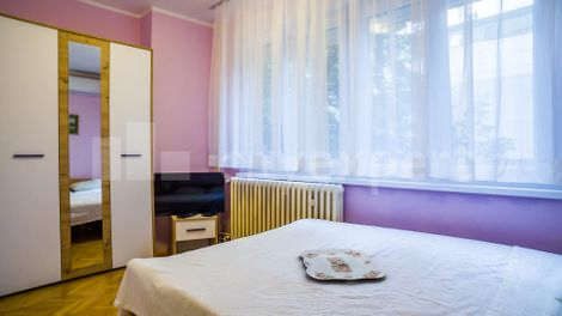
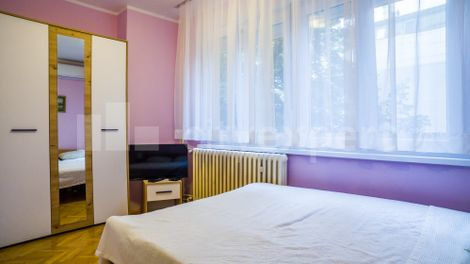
- serving tray (338, 262)
